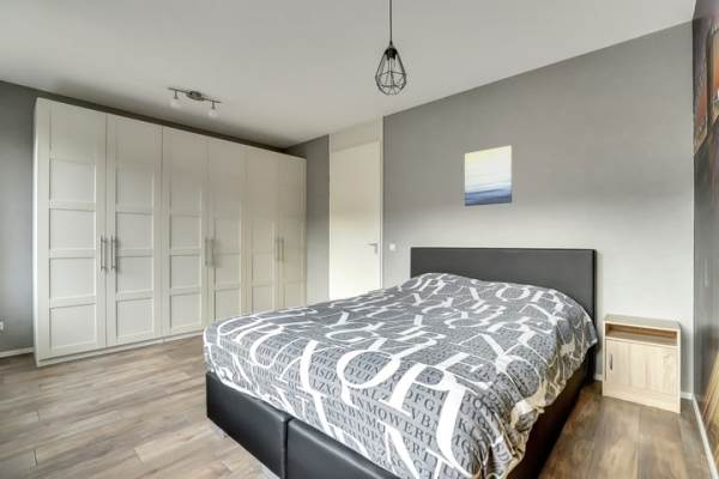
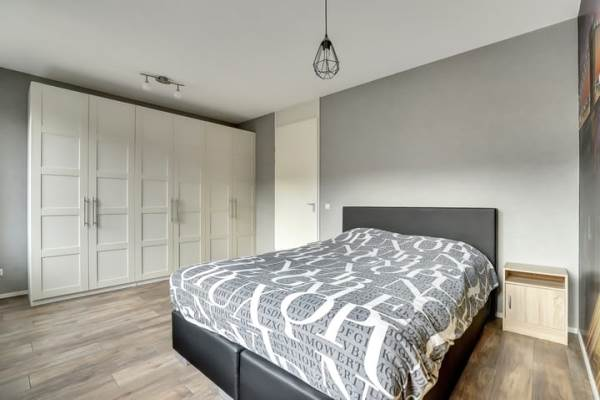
- wall art (487, 177)
